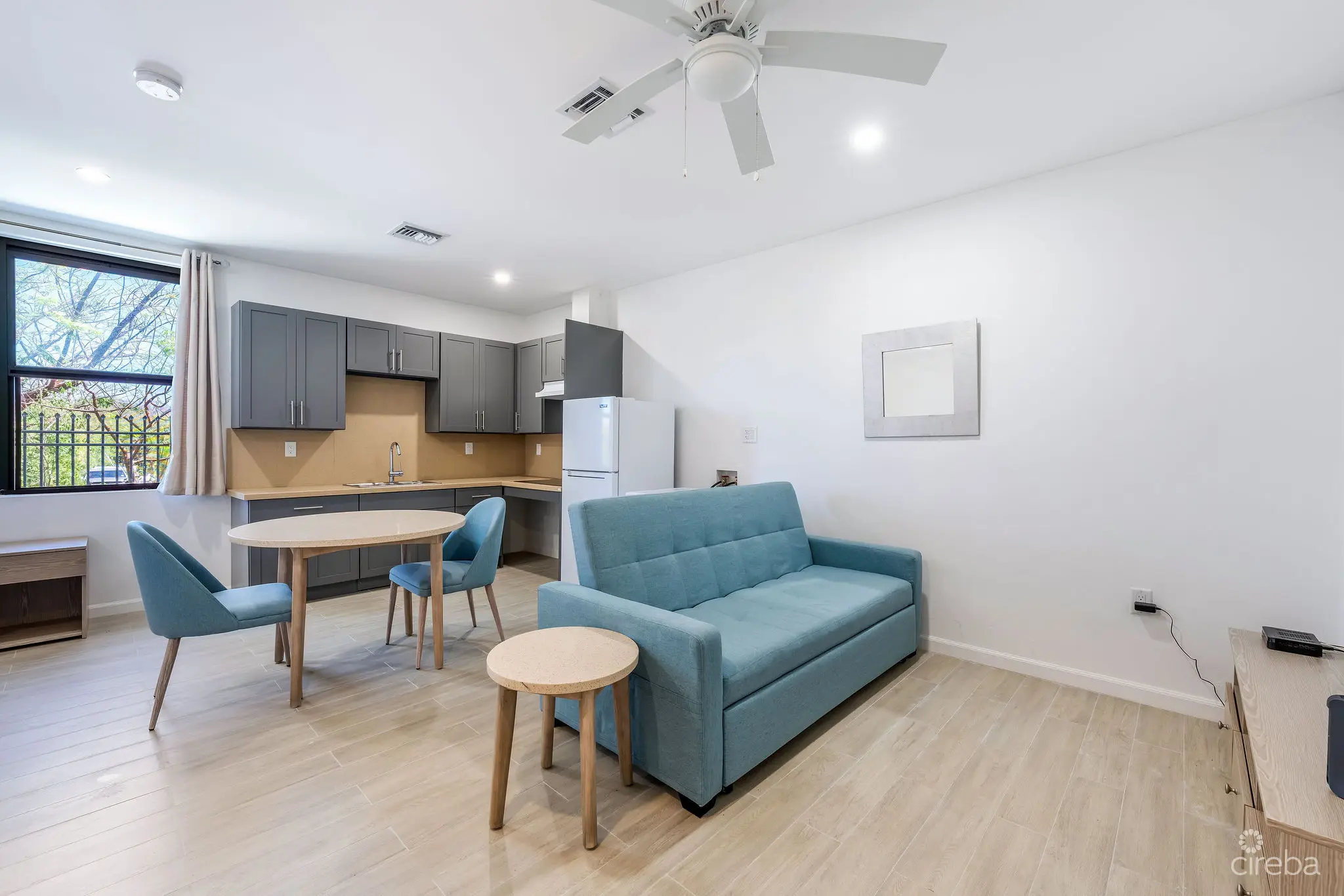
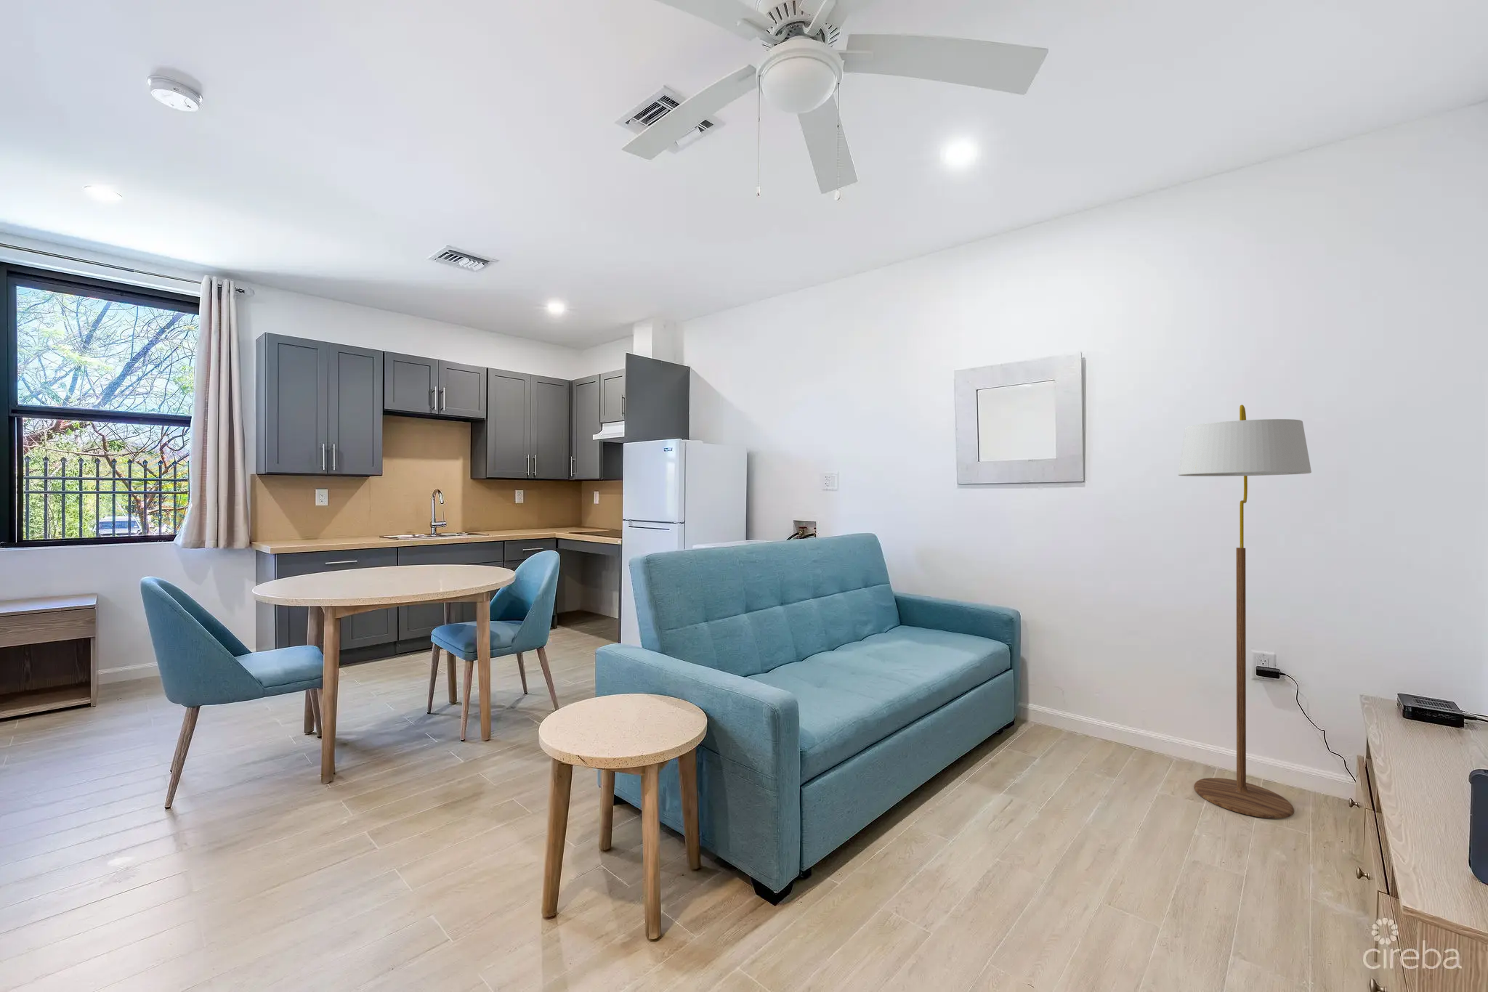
+ floor lamp (1242, 600)
